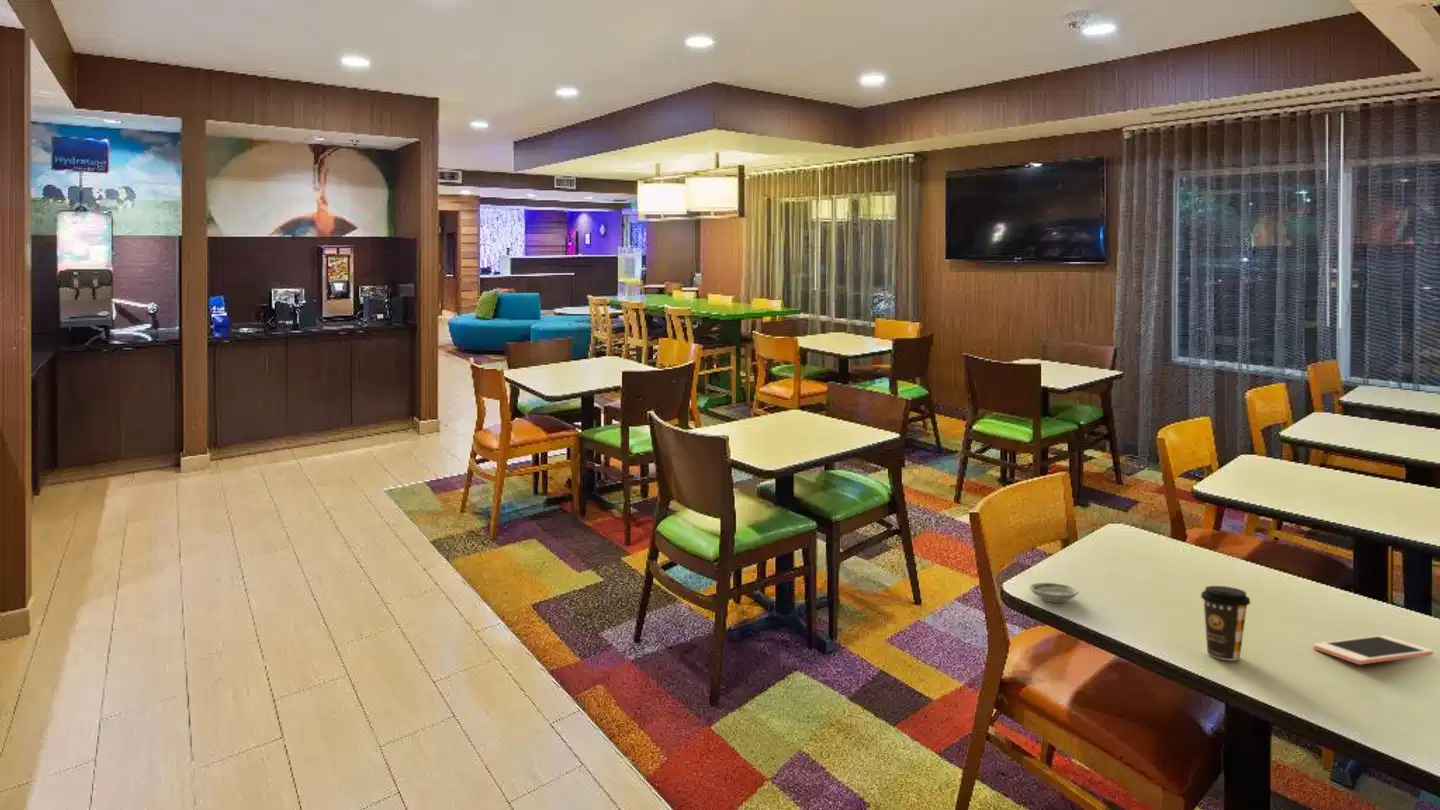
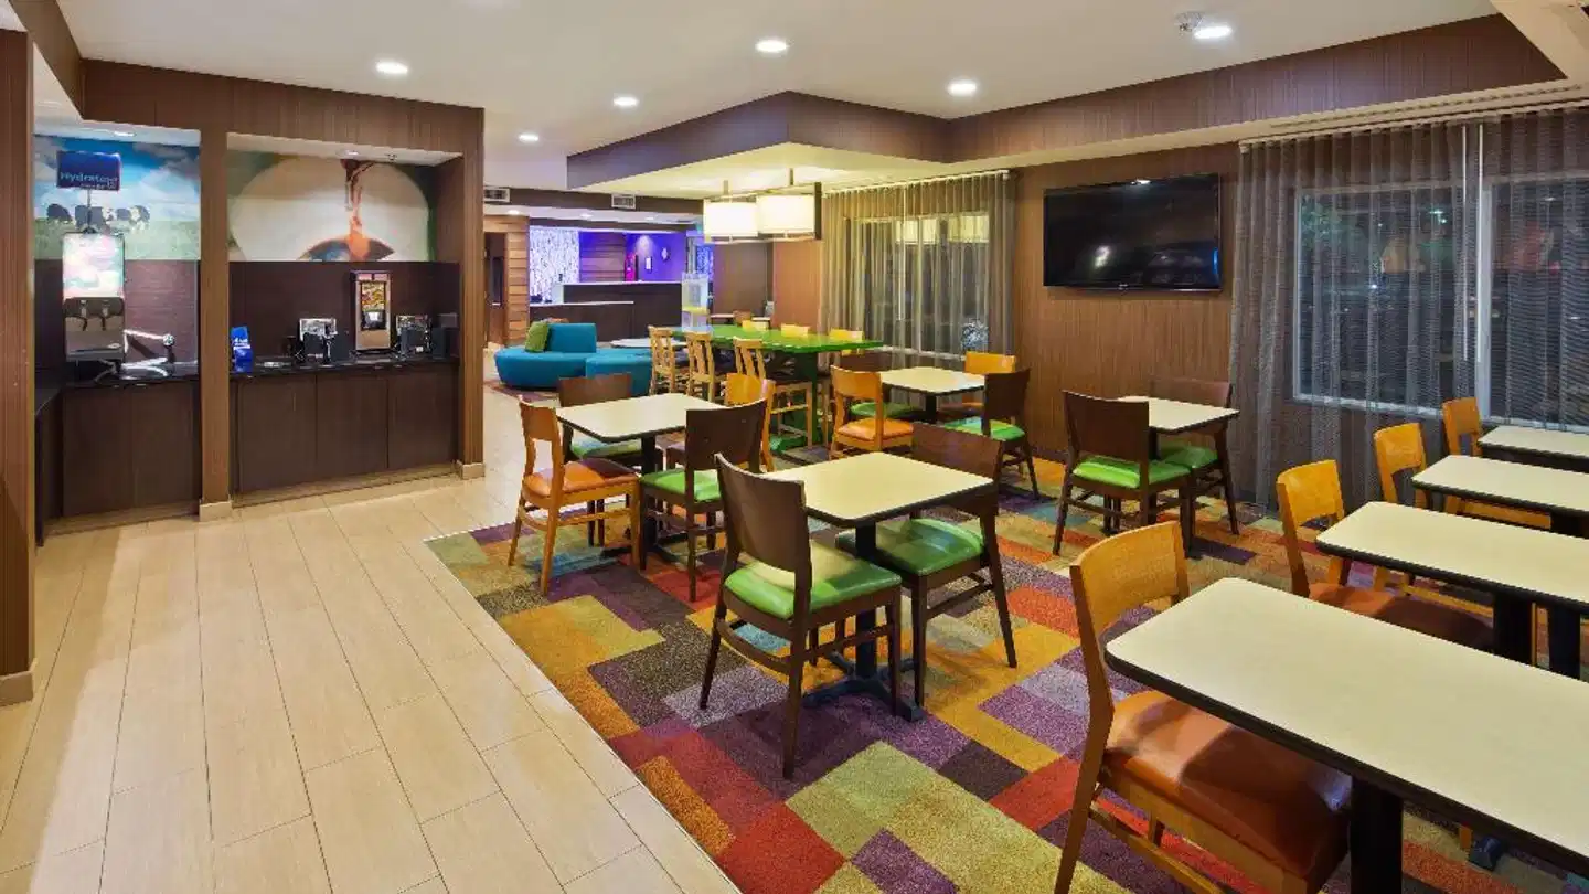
- coffee cup (1224, 622)
- saucer (1053, 593)
- cell phone (1372, 649)
